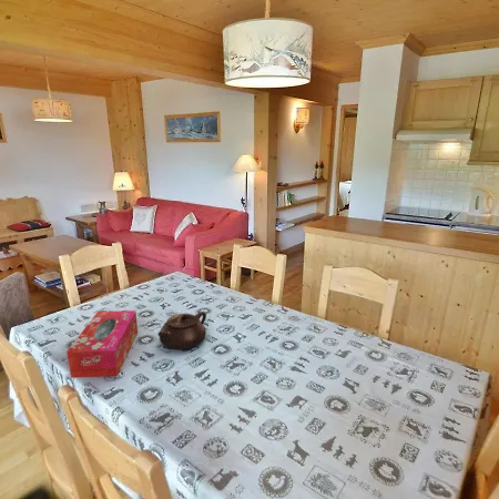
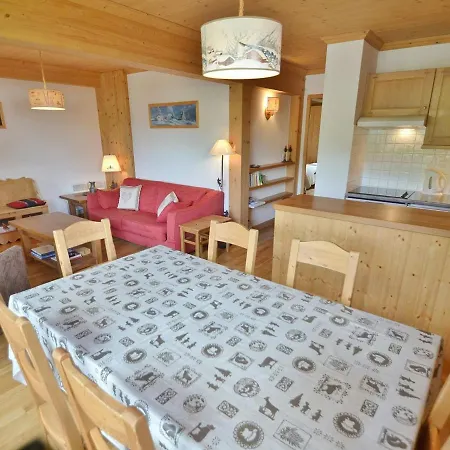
- tissue box (106, 340)
- teapot (183, 327)
